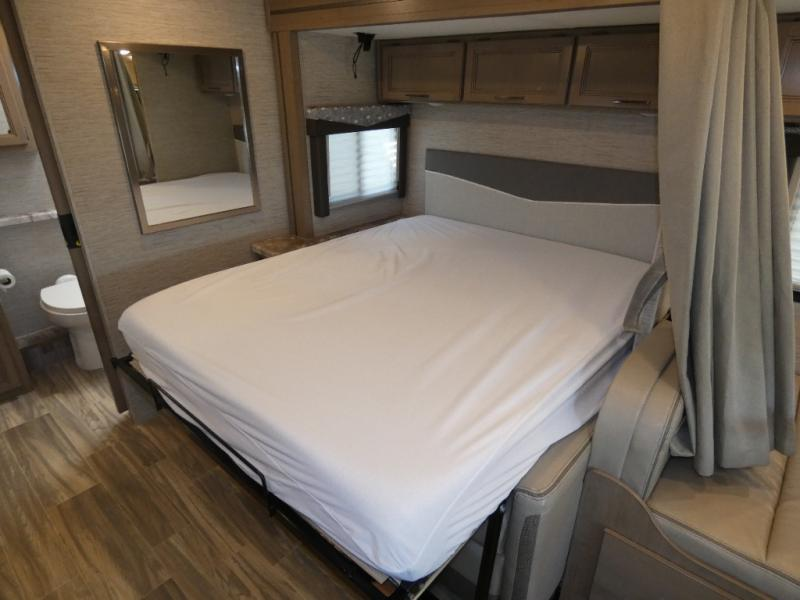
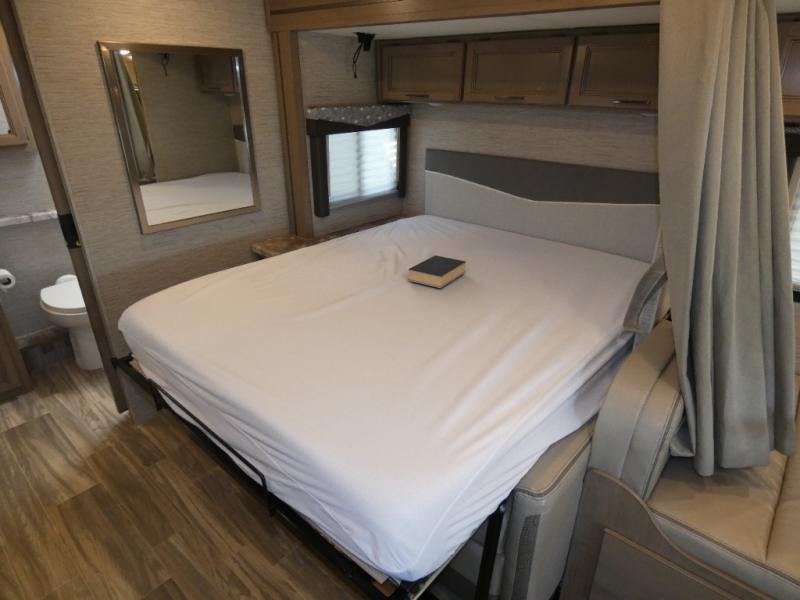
+ book (437, 271)
